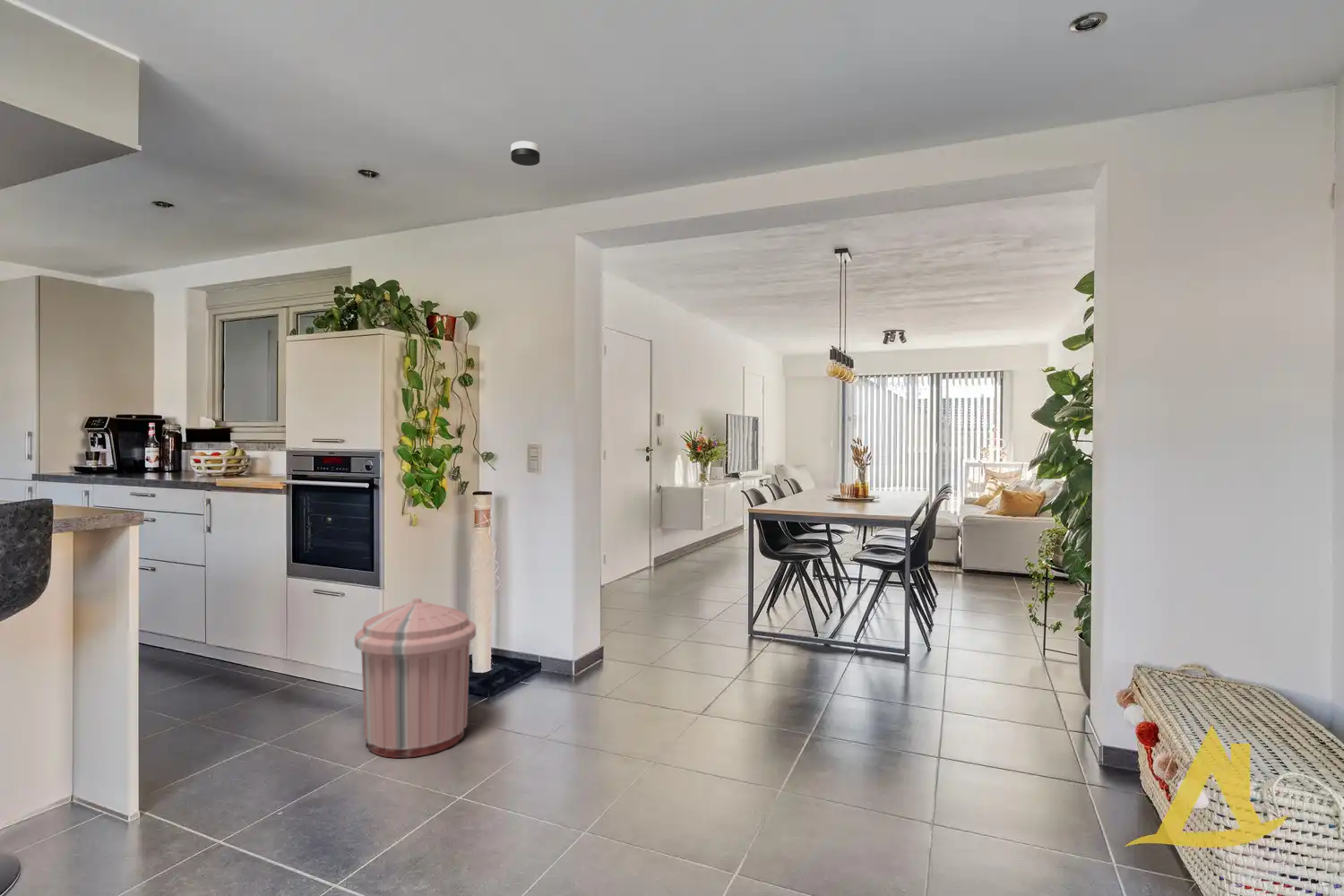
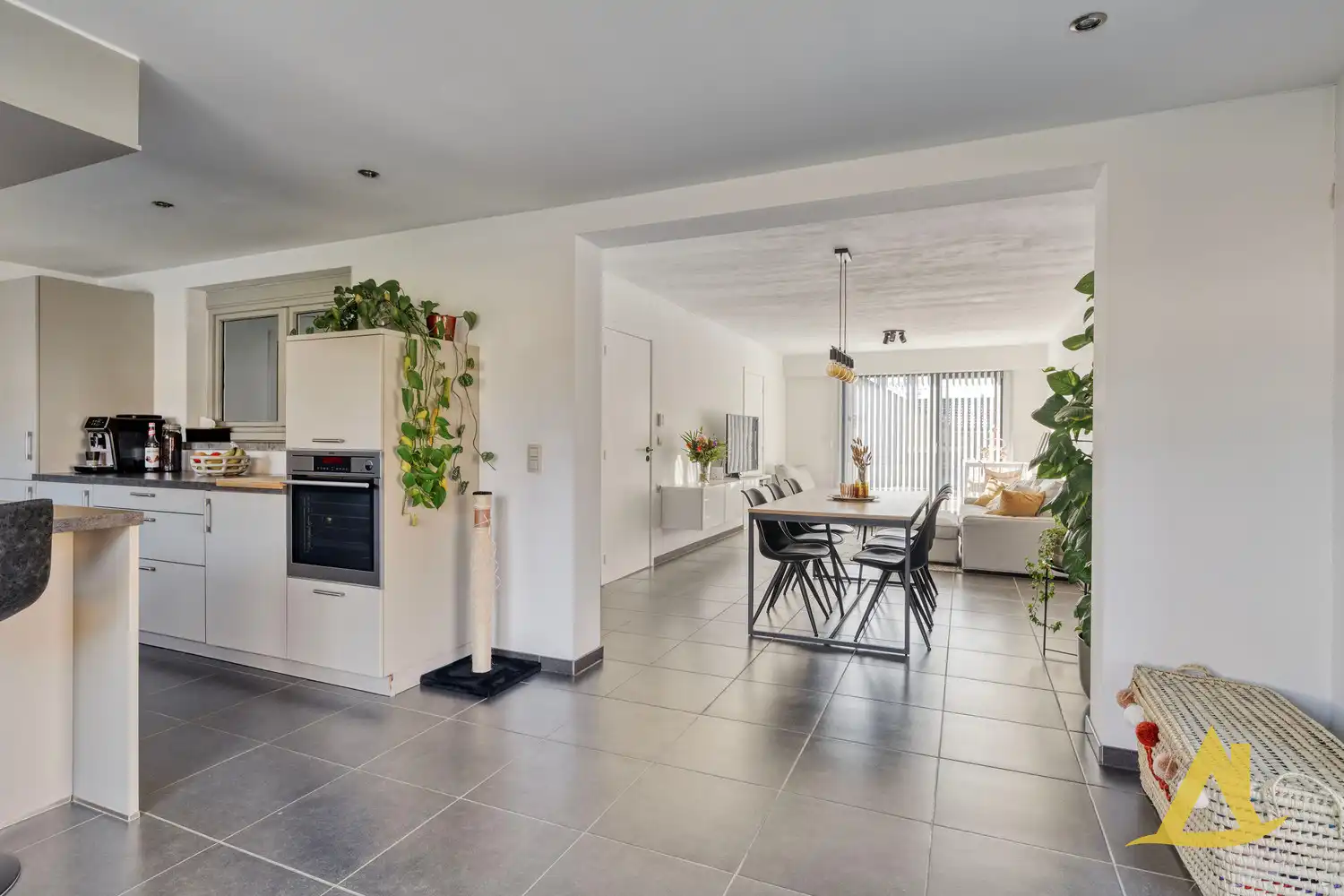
- smoke detector (525, 153)
- trash can (417, 668)
